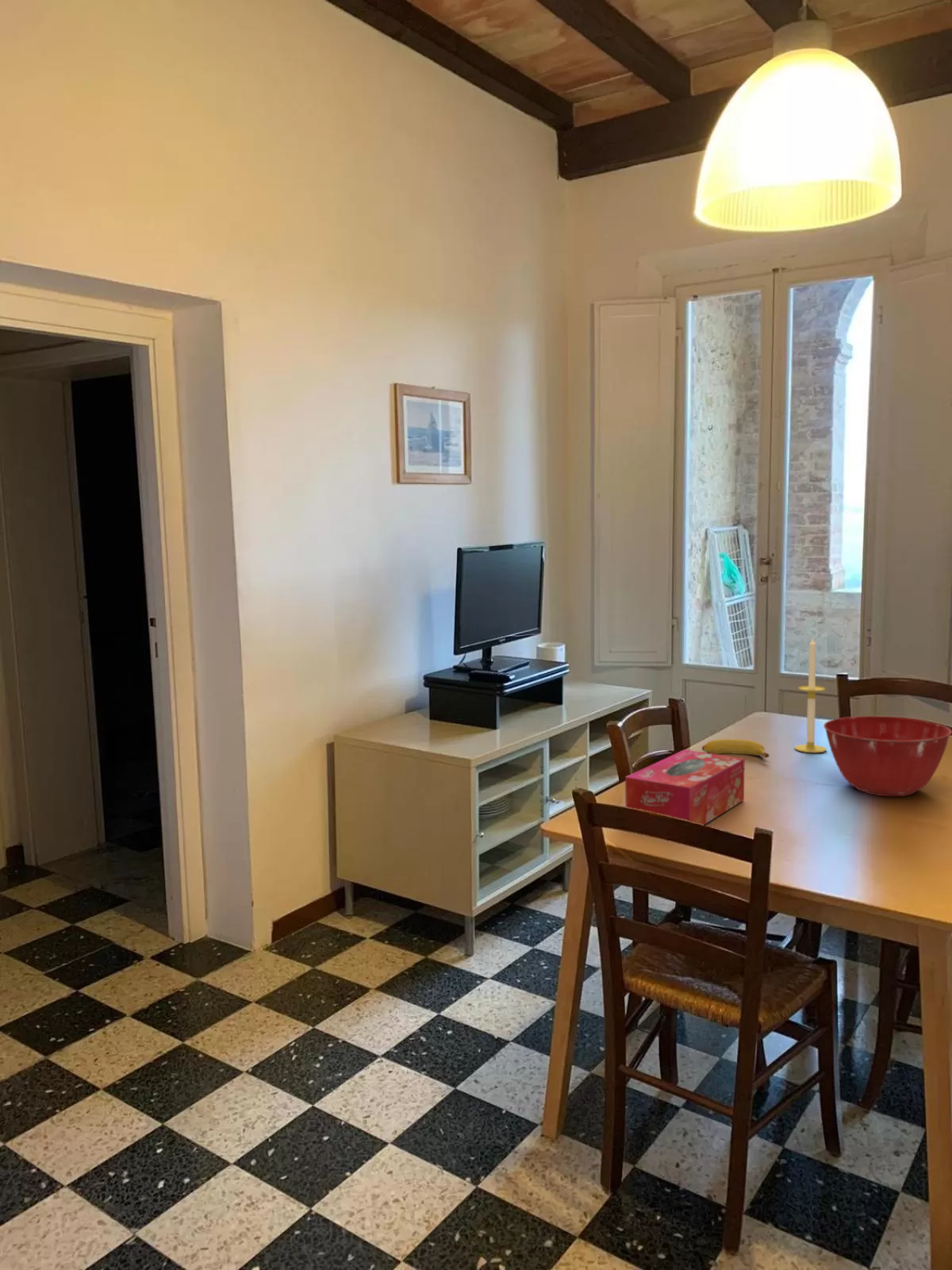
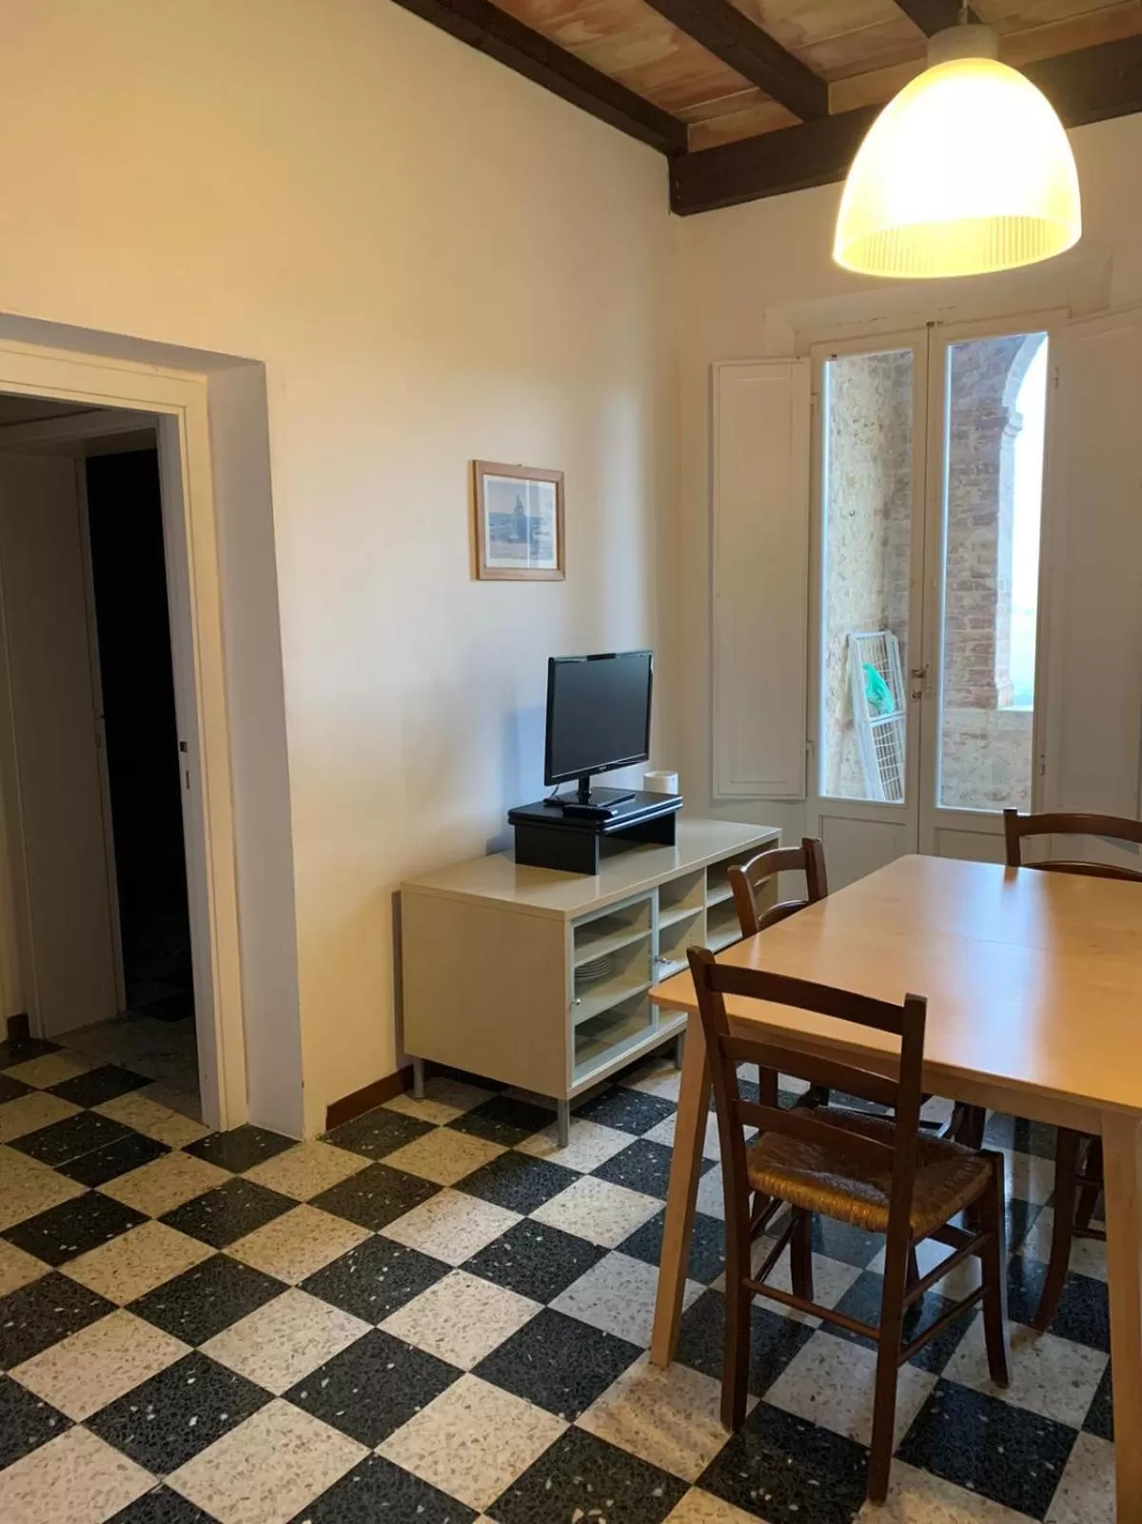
- banana (734, 749)
- mixing bowl (885, 757)
- tissue box (686, 788)
- candle (812, 692)
